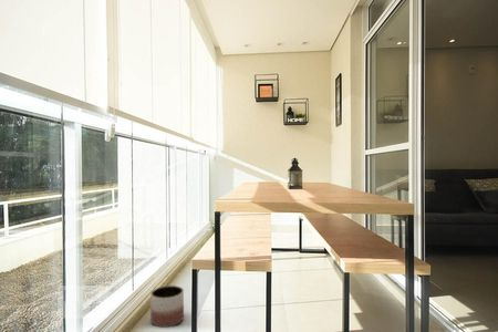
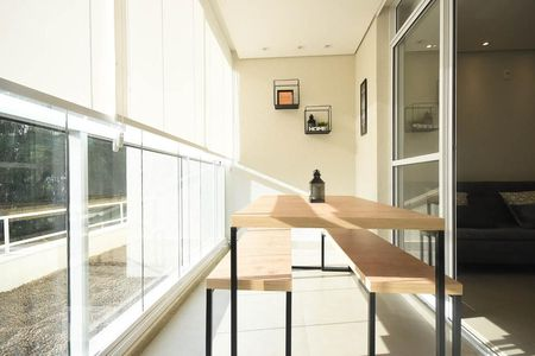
- planter (167, 305)
